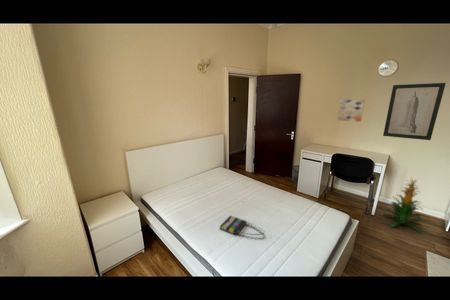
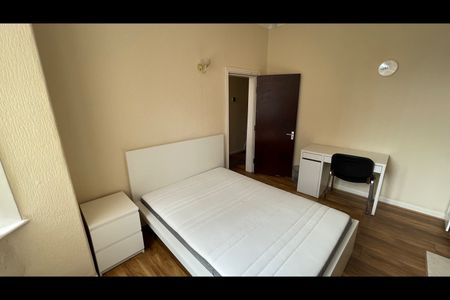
- wall art (350, 110)
- indoor plant (407, 201)
- wall art (411, 111)
- tote bag (242, 227)
